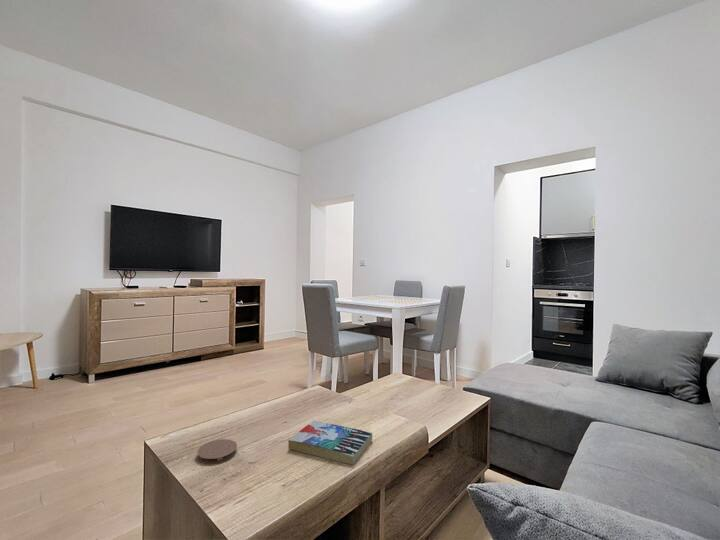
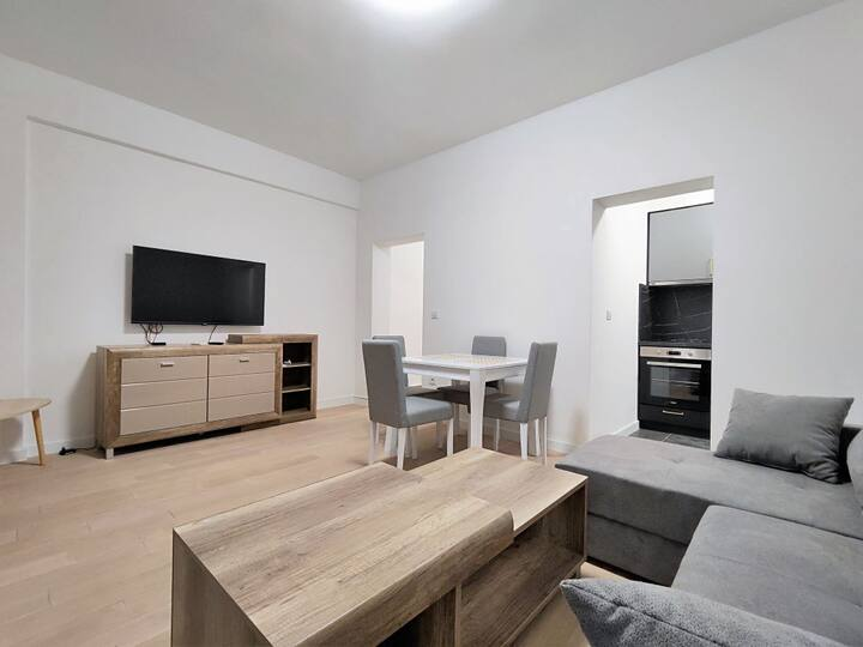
- book (331, 439)
- coaster (217, 450)
